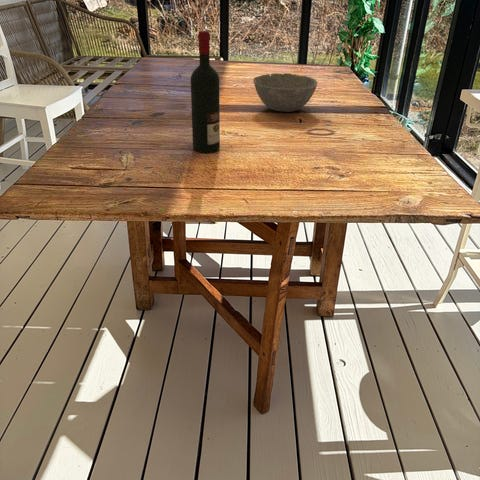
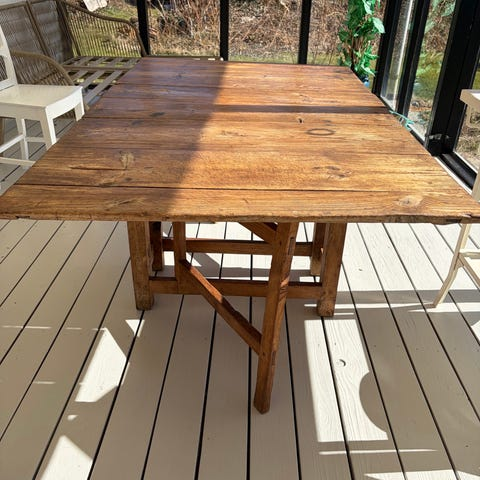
- bowl (284, 94)
- alcohol (205, 93)
